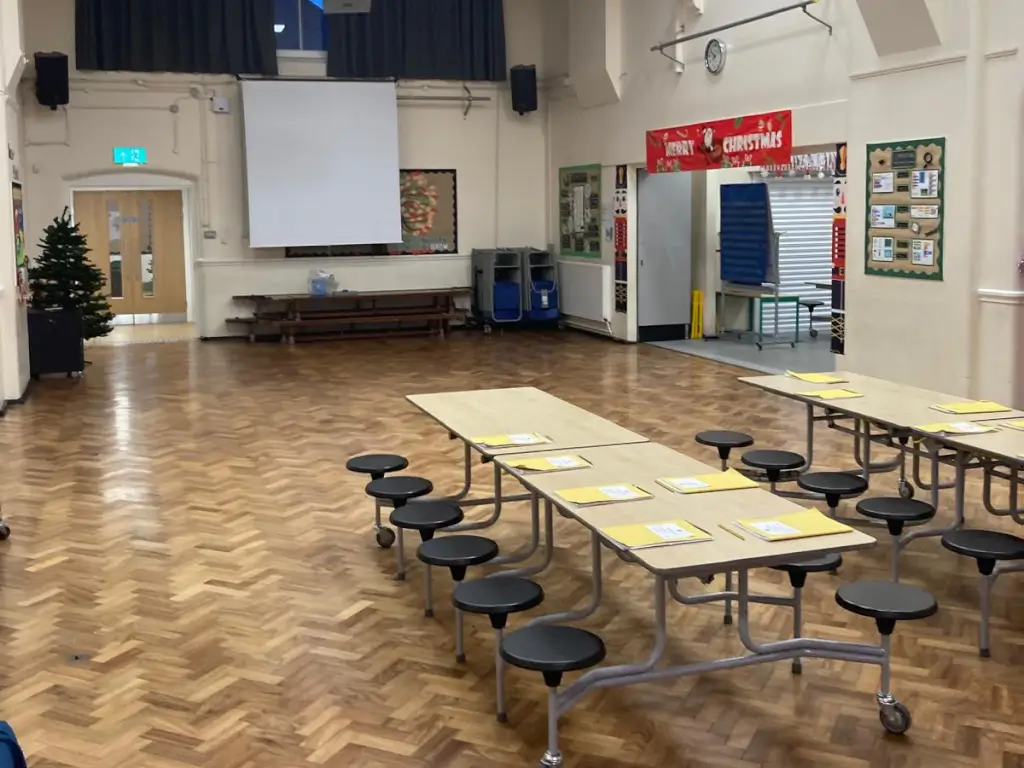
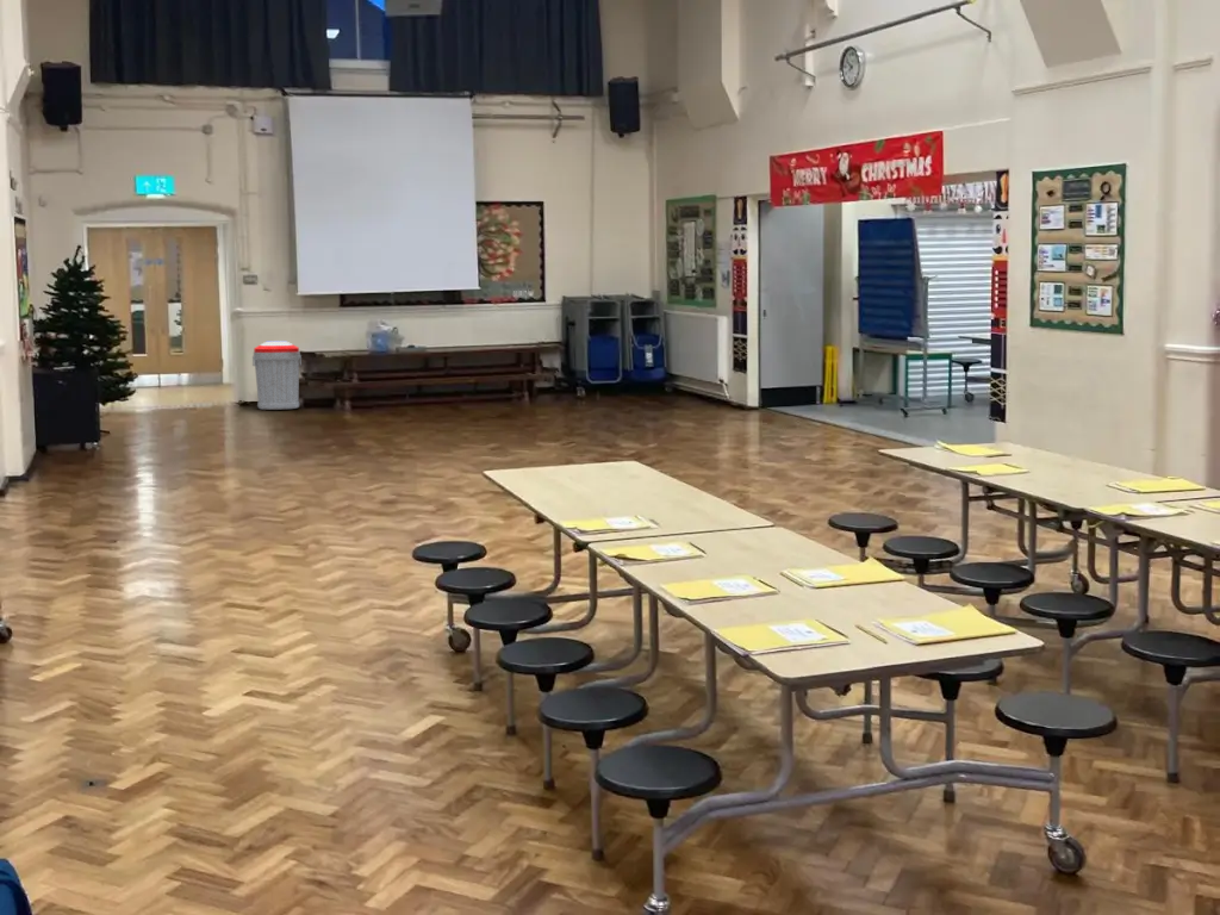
+ trash can (276, 374)
